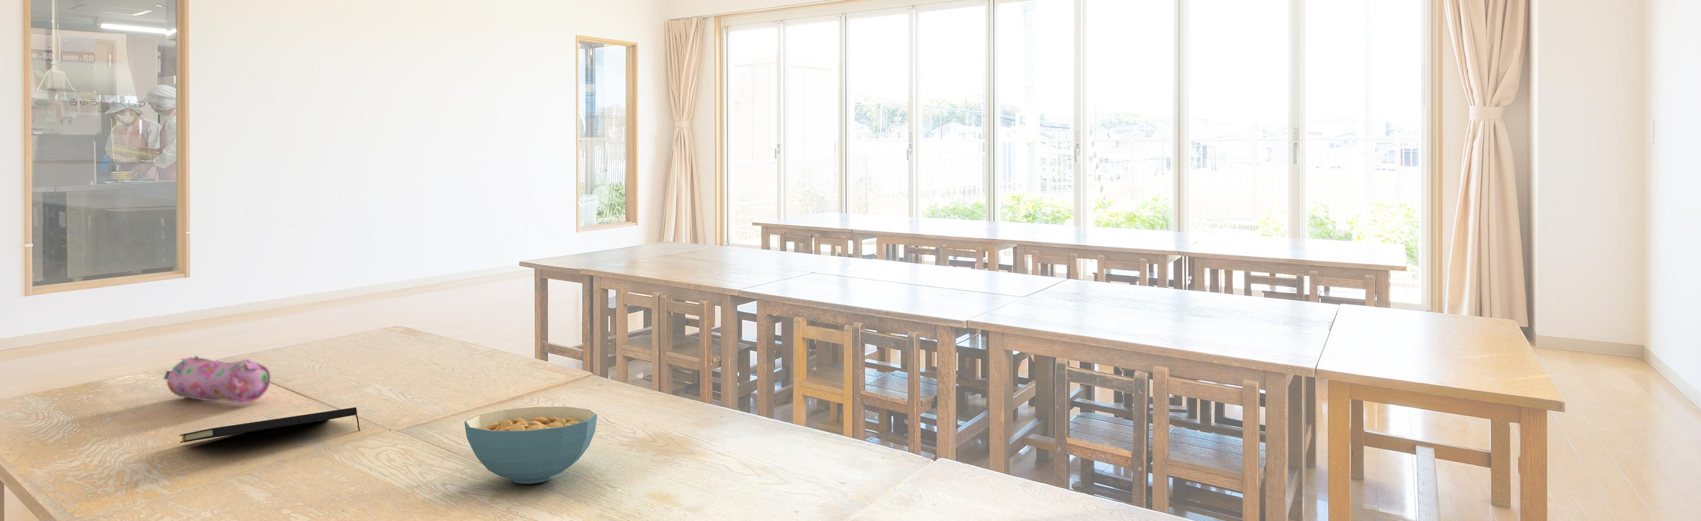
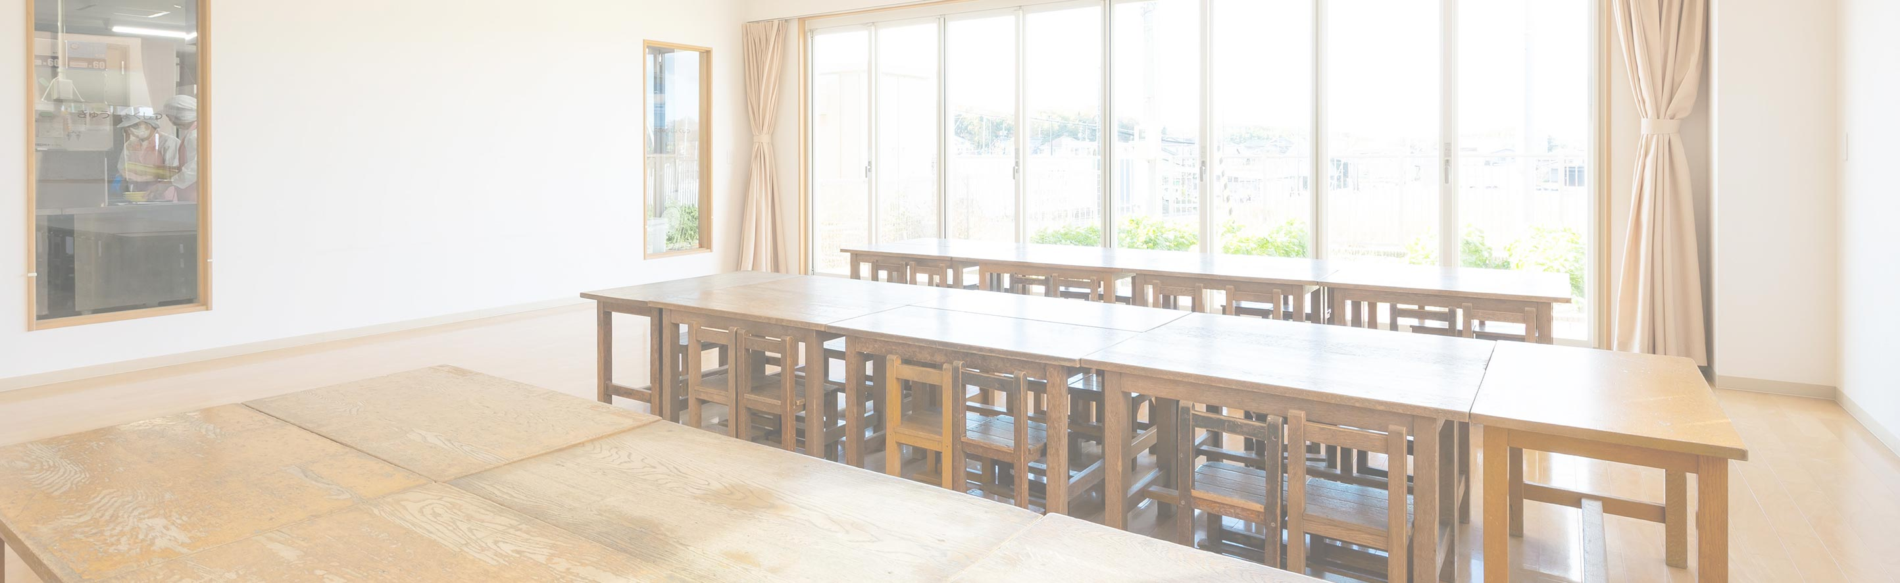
- cereal bowl (532, 448)
- pencil case (217, 379)
- notepad (270, 425)
